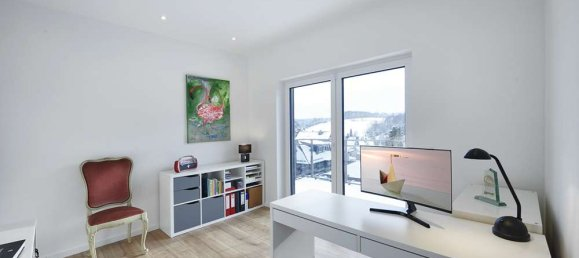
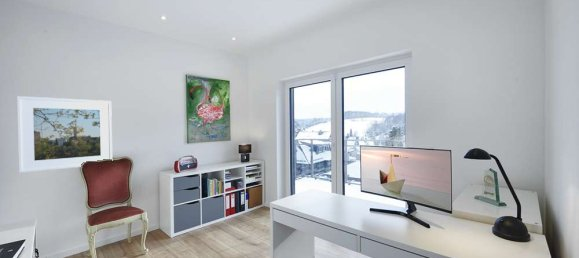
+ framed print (69, 133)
